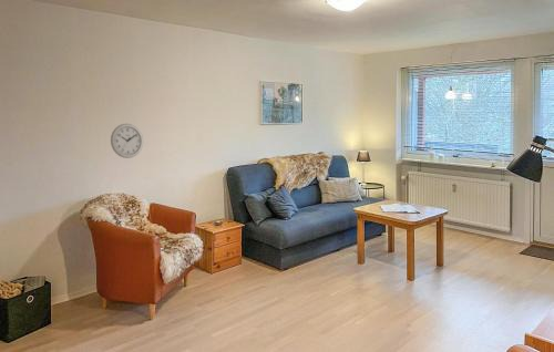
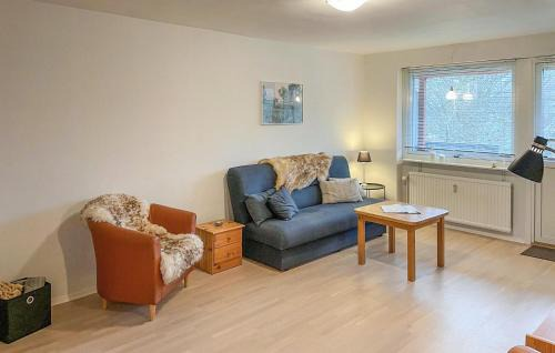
- wall clock (127, 141)
